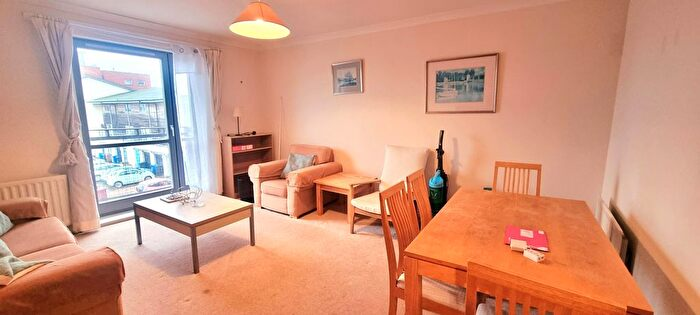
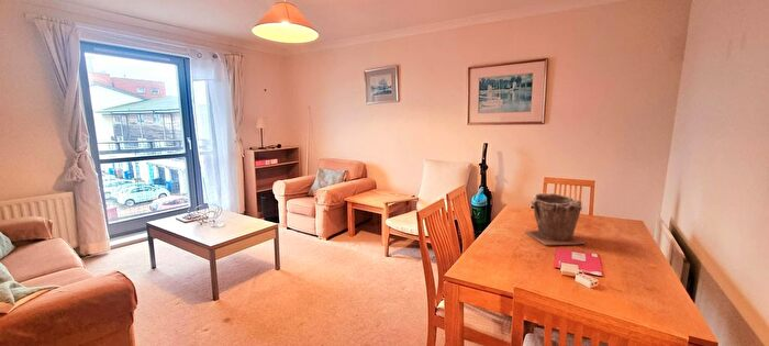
+ plant pot (554, 216)
